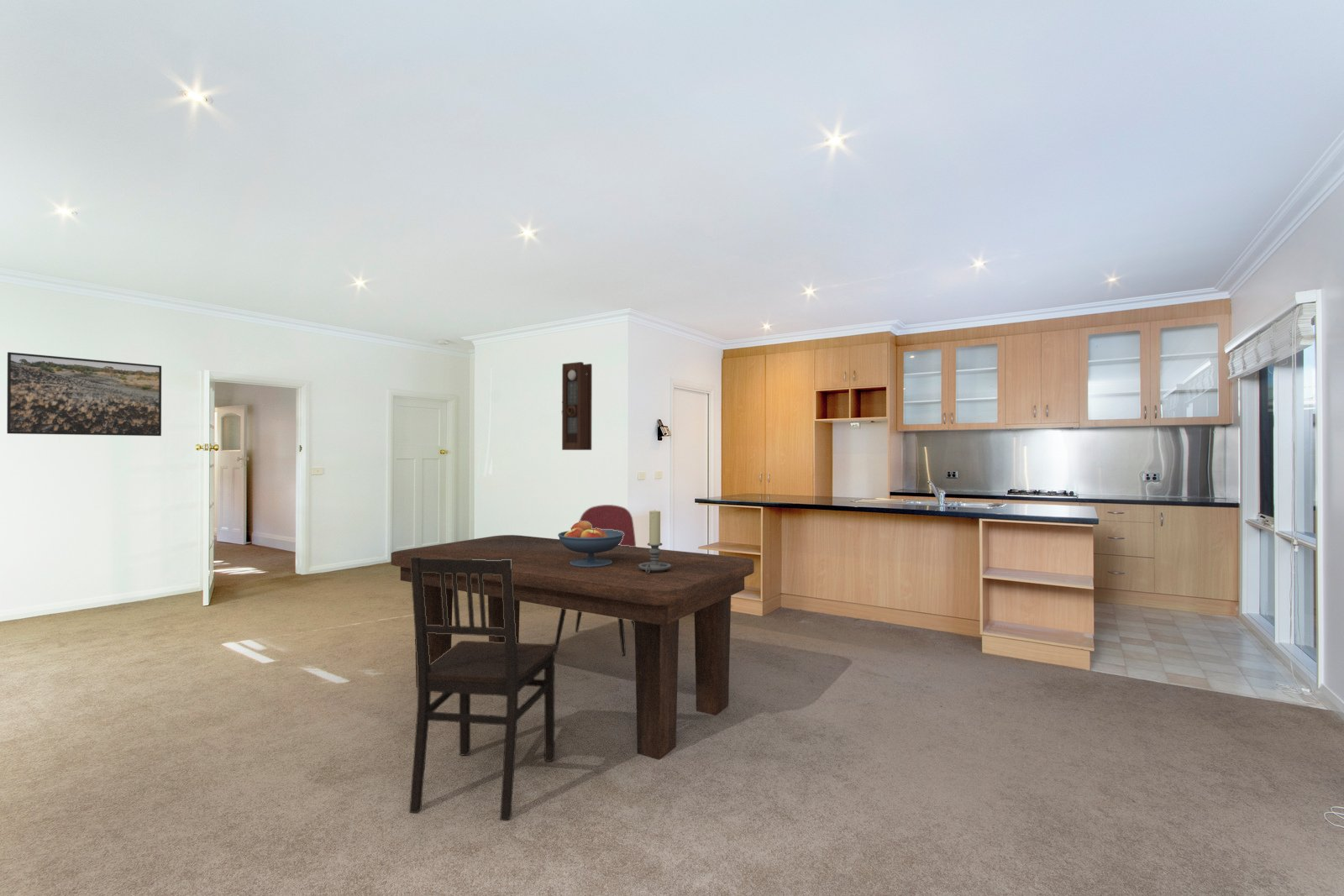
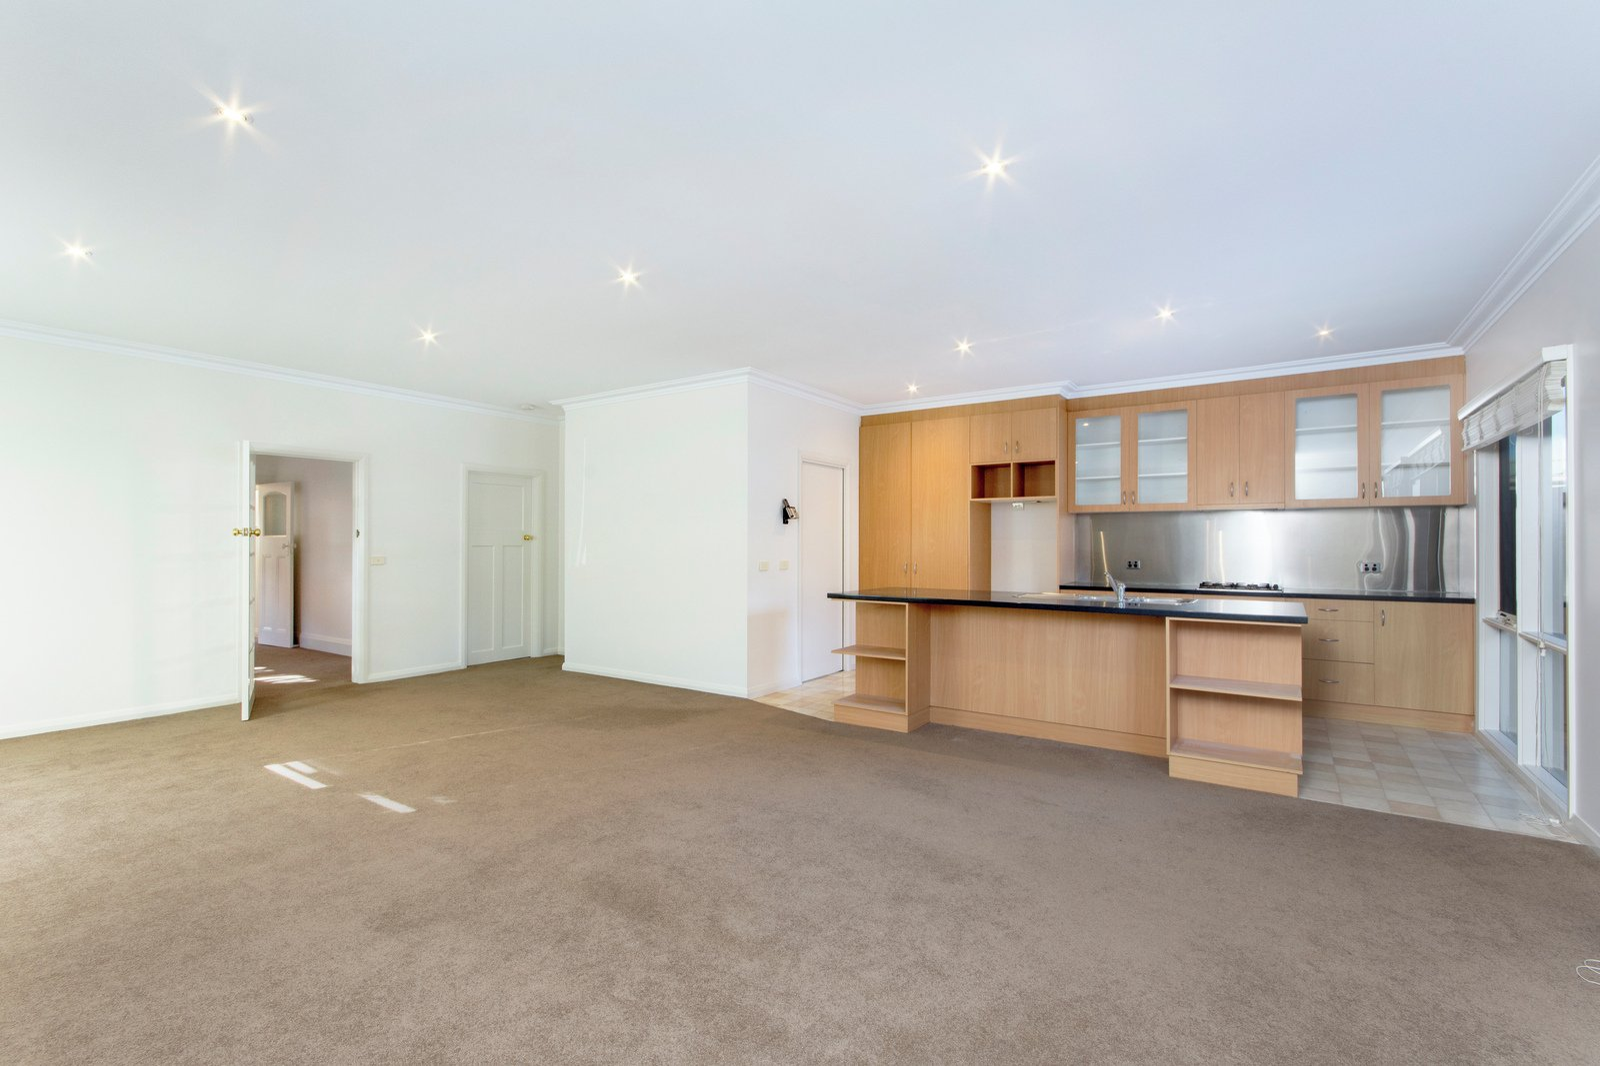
- dining chair (618, 544)
- dining chair (486, 665)
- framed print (90, 397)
- fruit bowl (591, 542)
- dining table (569, 609)
- candle holder (654, 540)
- pendulum clock (573, 406)
